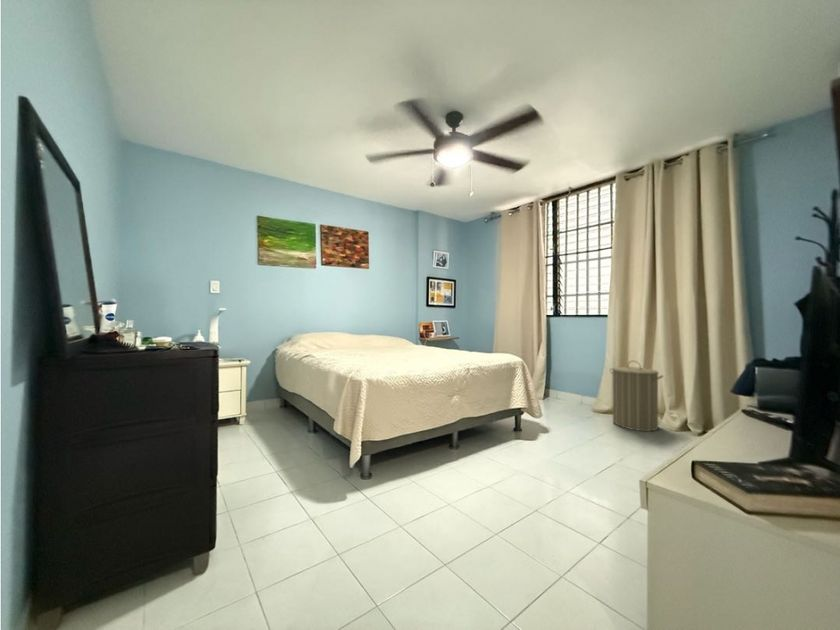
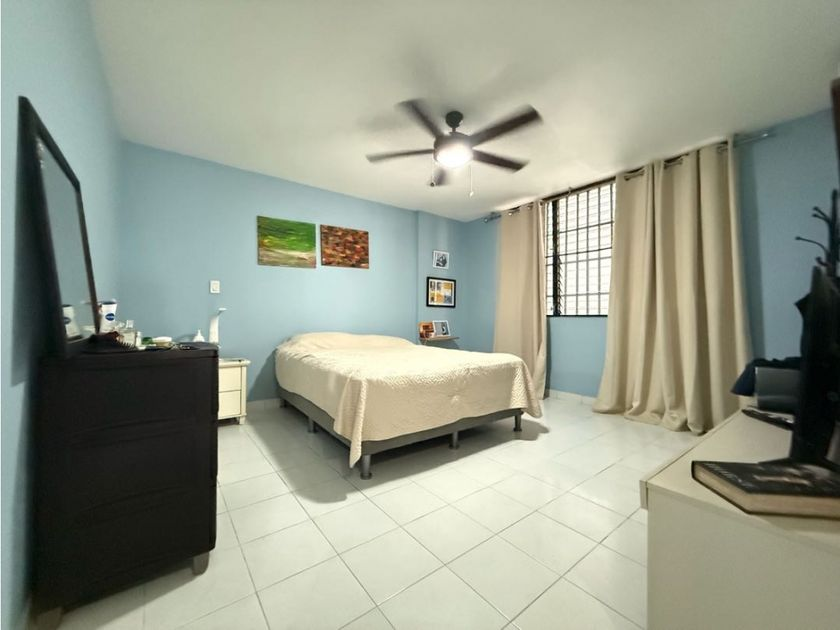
- laundry hamper (634, 392)
